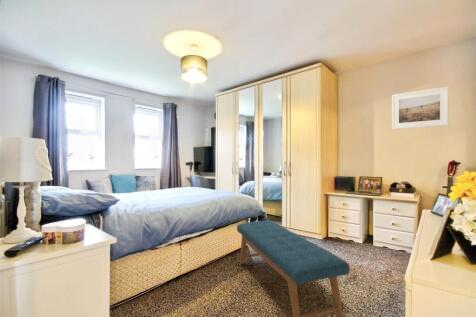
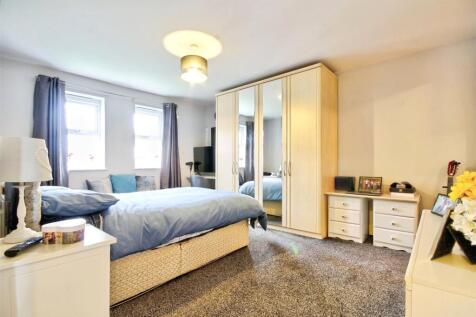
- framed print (418, 109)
- bench (280, 261)
